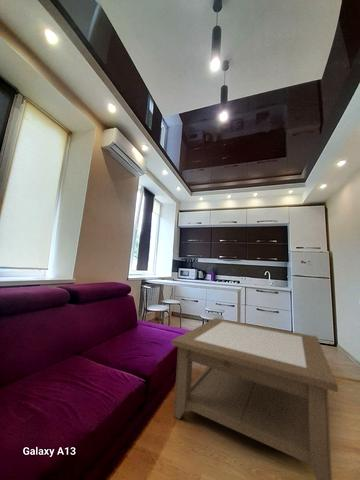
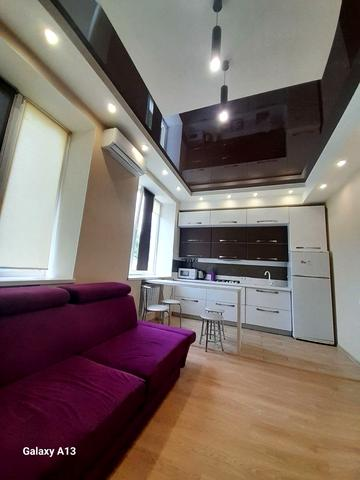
- coffee table (251, 371)
